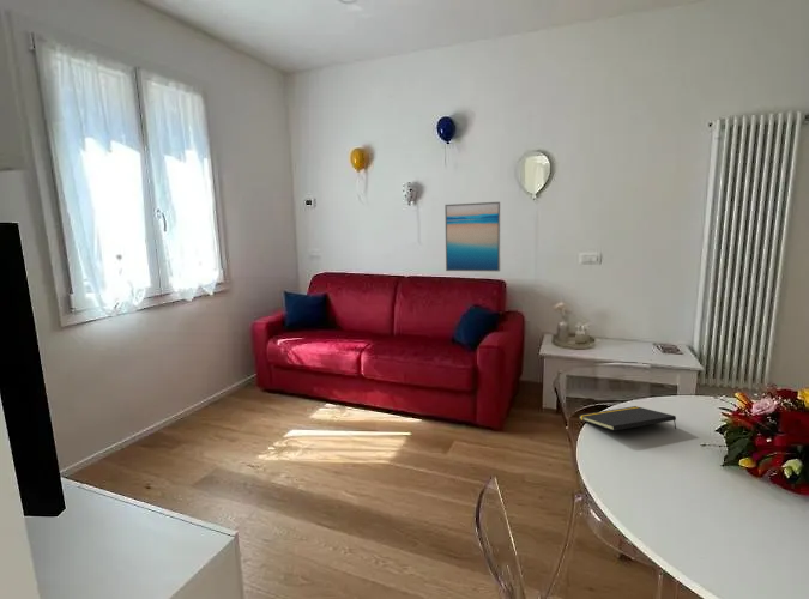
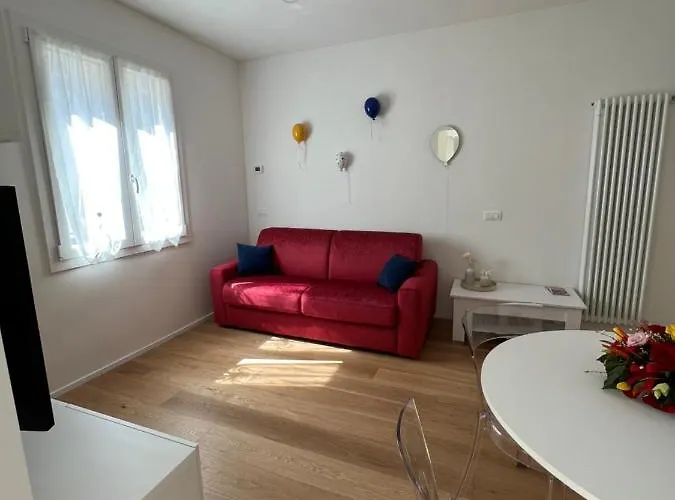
- wall art (472, 237)
- notepad (624, 417)
